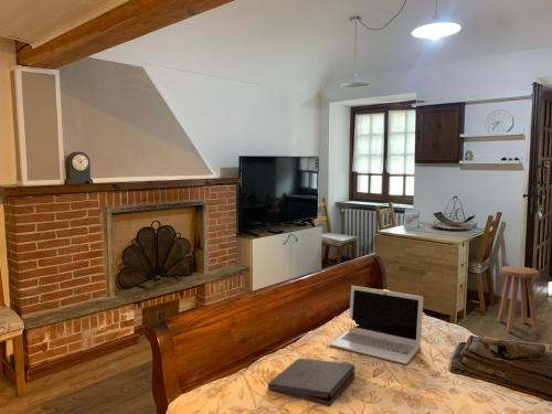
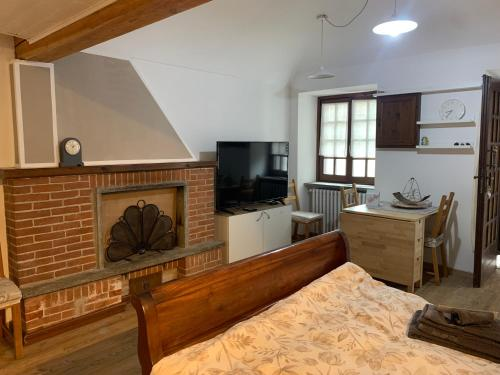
- pizza box (312, 375)
- laptop (375, 320)
- stool (516, 298)
